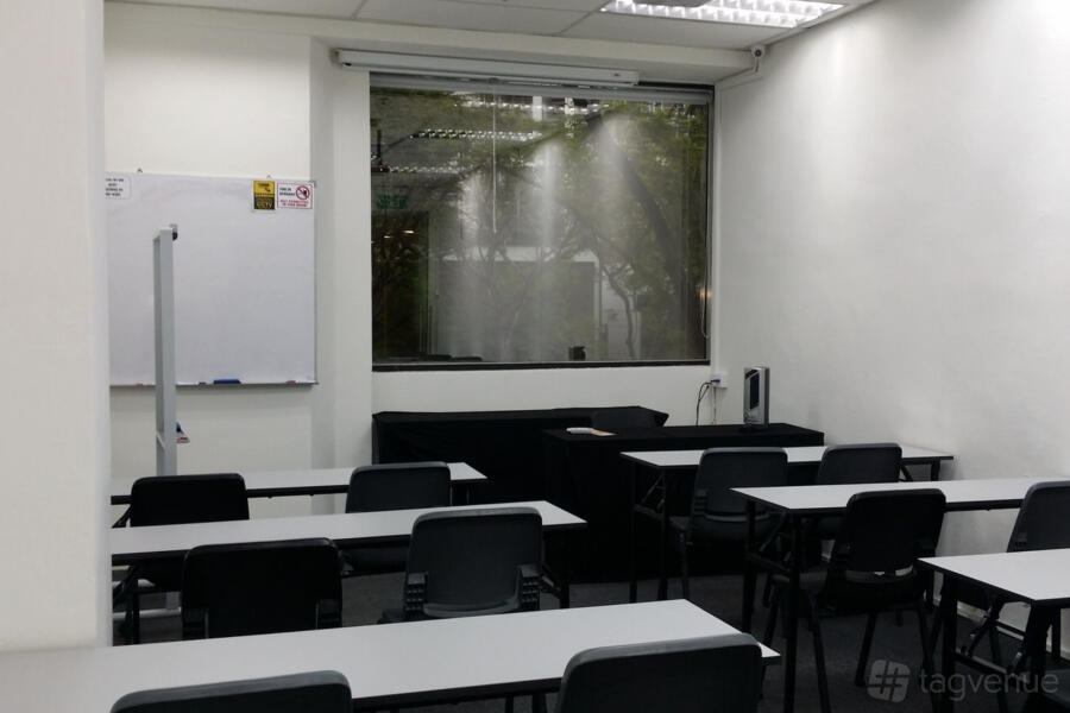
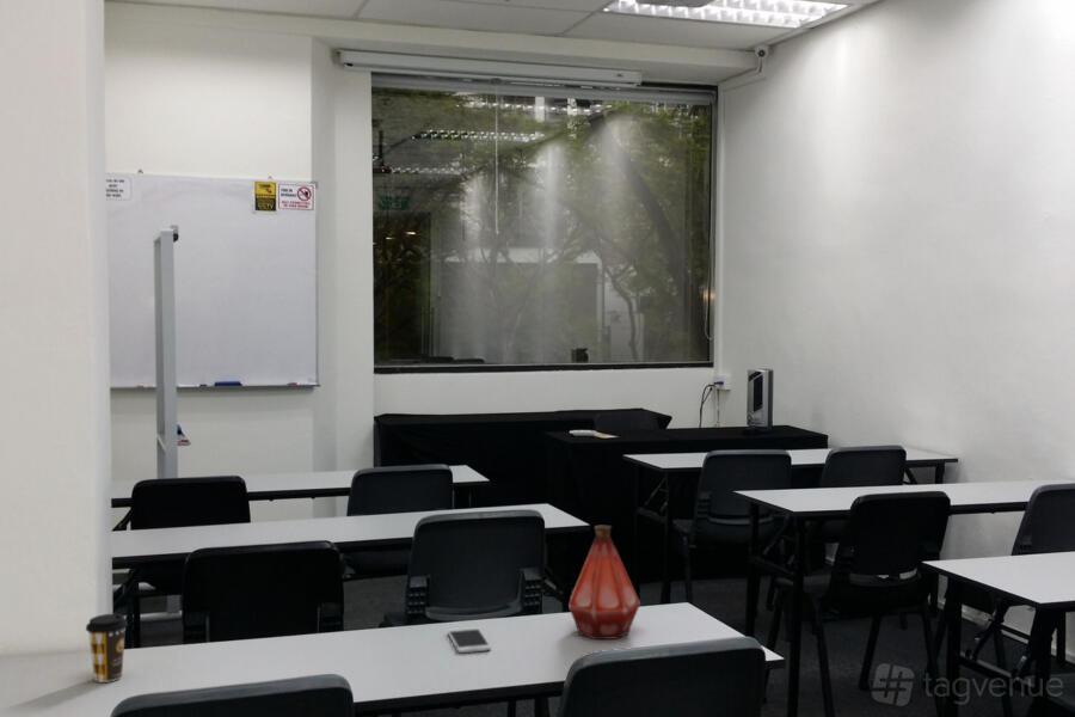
+ smartphone (468, 639)
+ bottle (604, 578)
+ coffee cup (106, 648)
